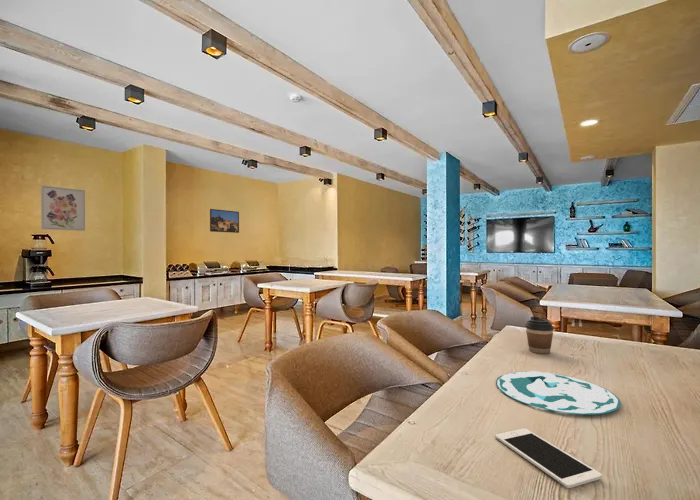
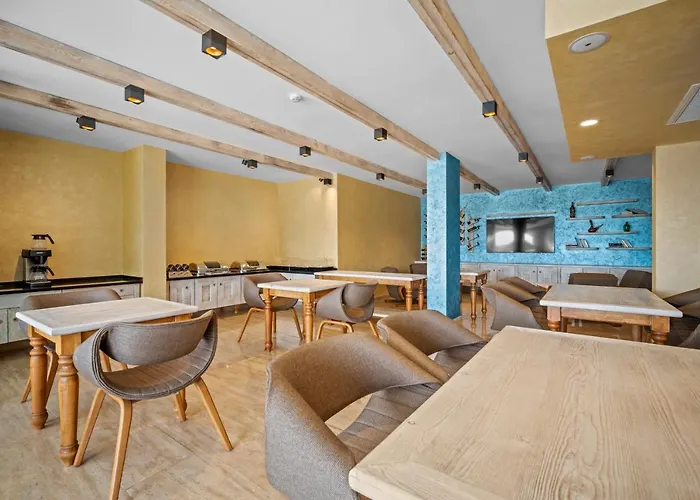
- wall art (63, 209)
- cell phone (543, 454)
- coffee cup (539, 334)
- plate (553, 385)
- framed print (225, 221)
